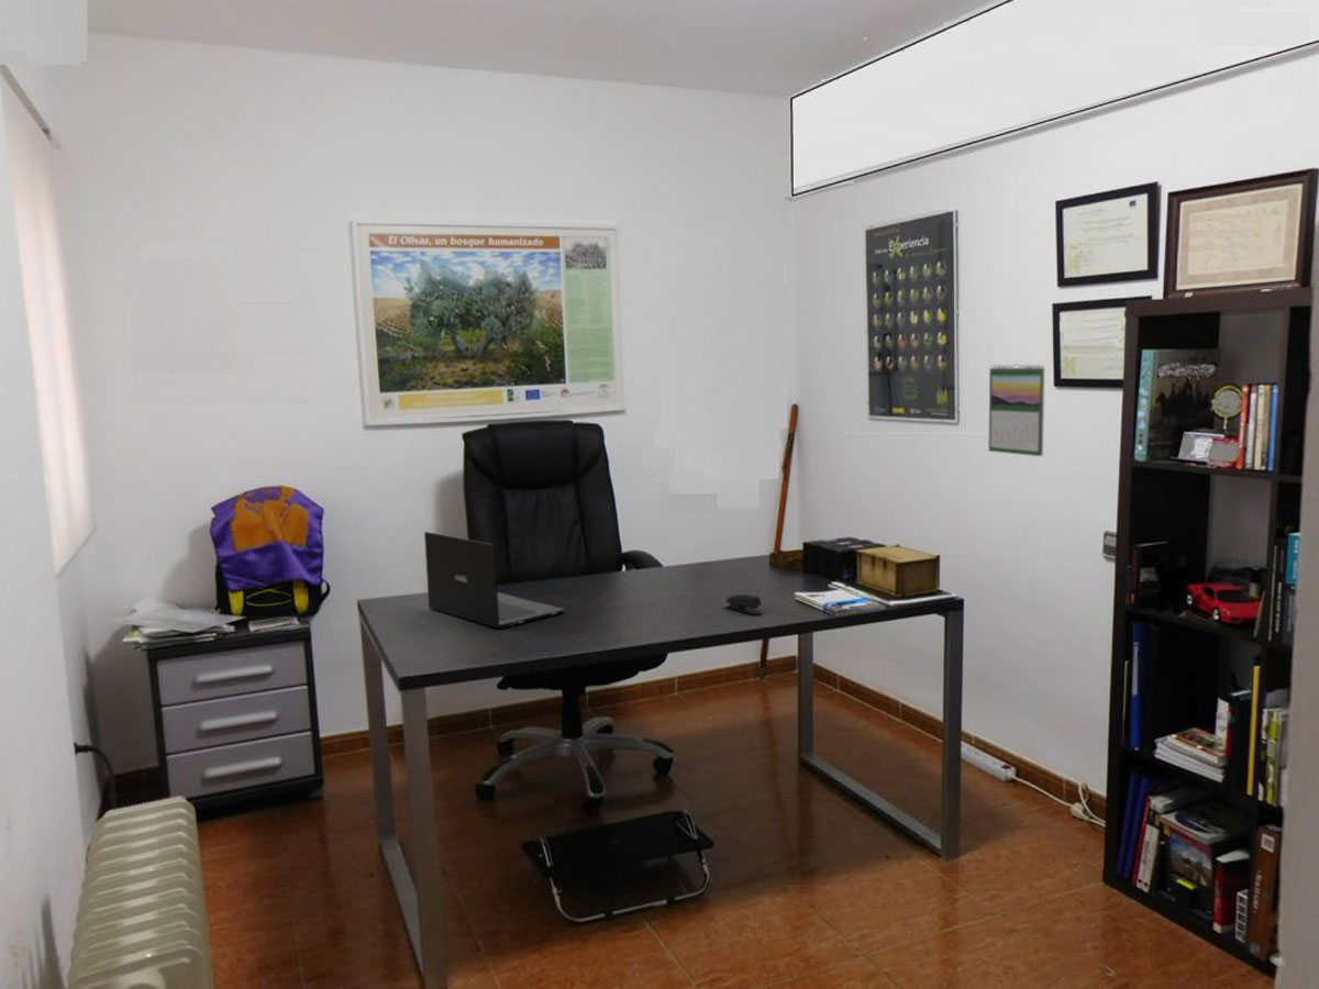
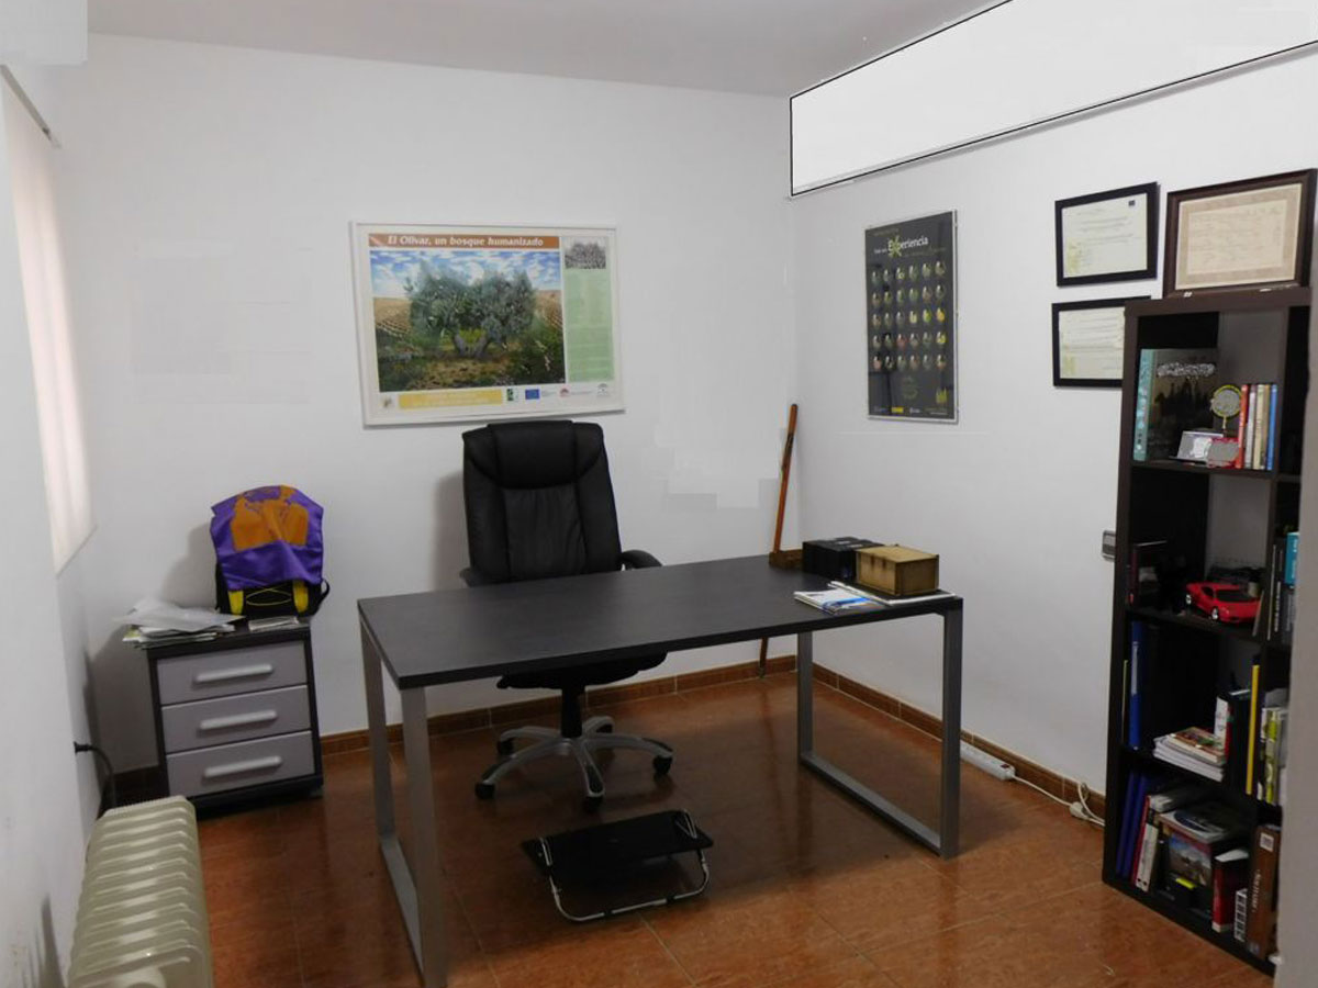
- calendar (1016, 409)
- laptop (494, 571)
- stapler (743, 601)
